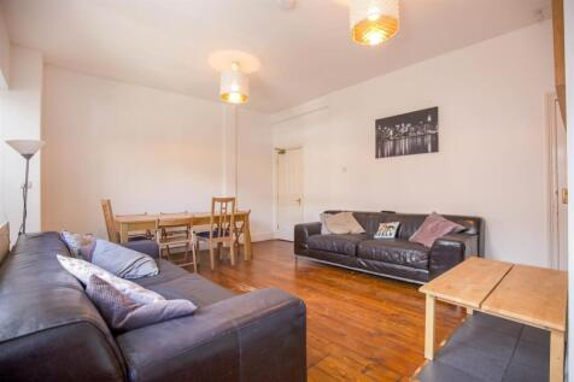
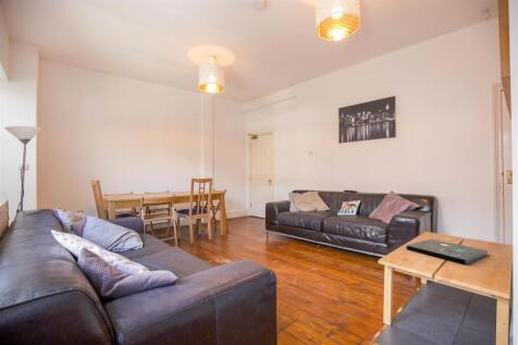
+ board game (445, 248)
